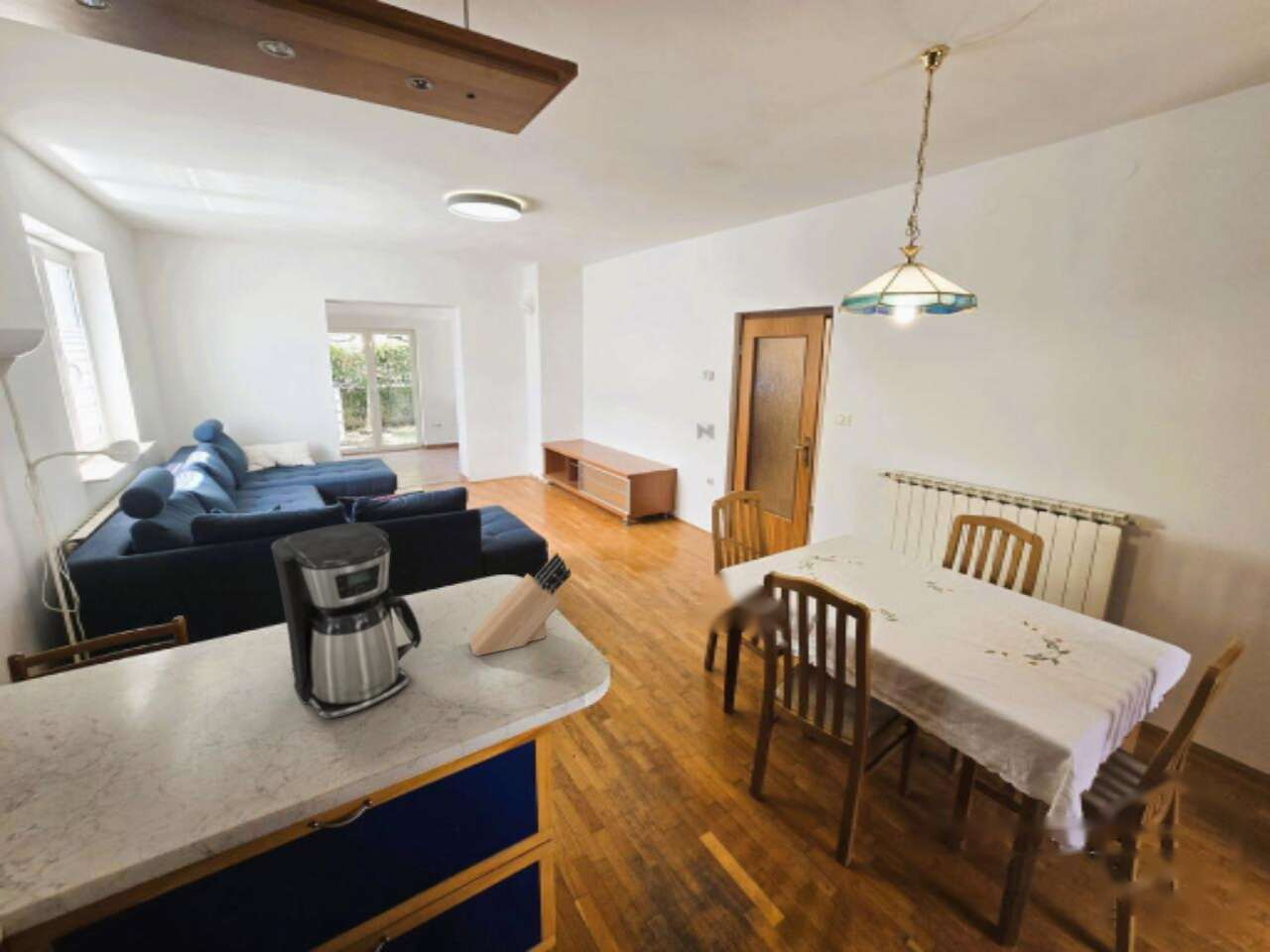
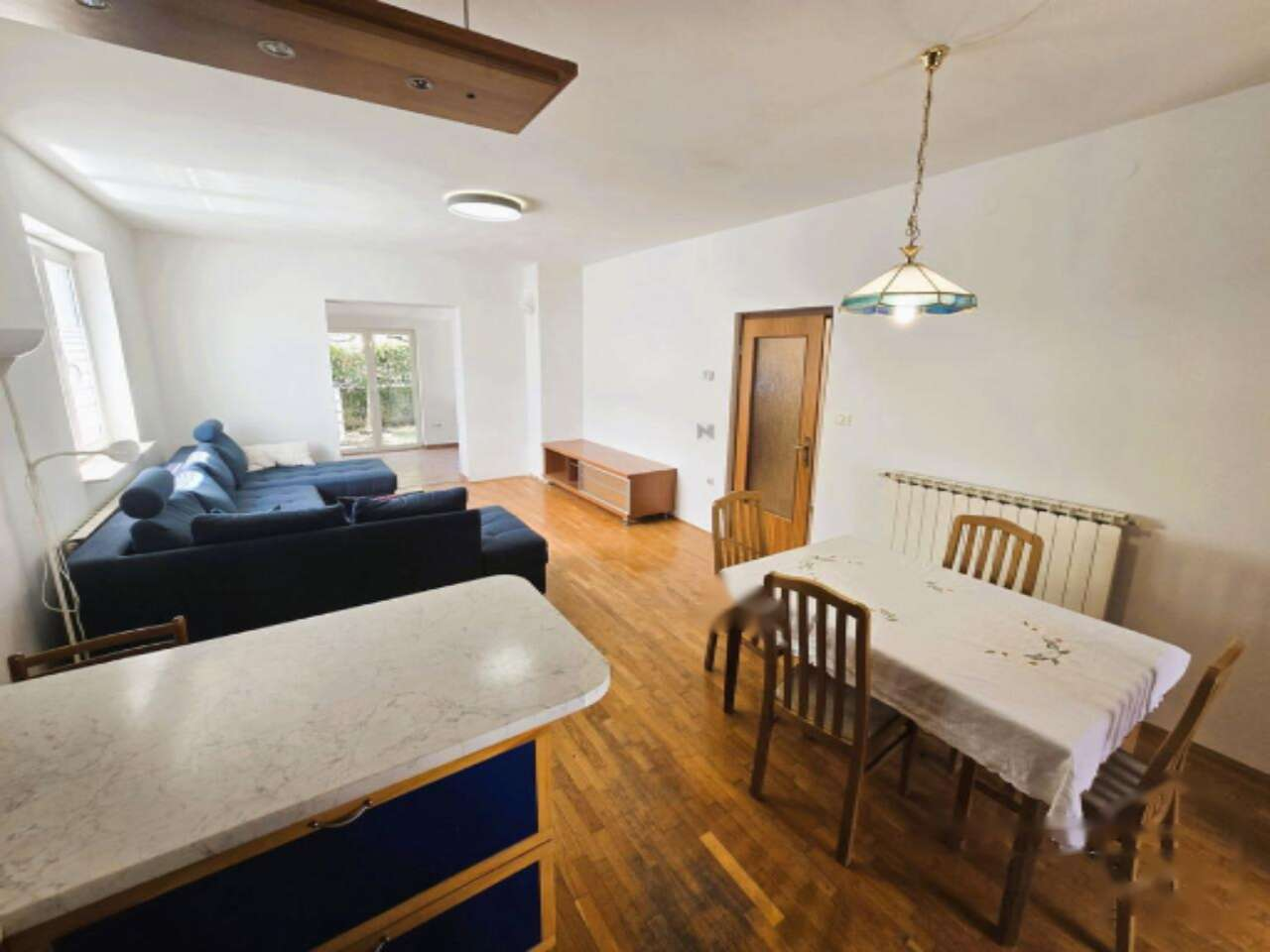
- coffee maker (351, 603)
- knife block (521, 600)
